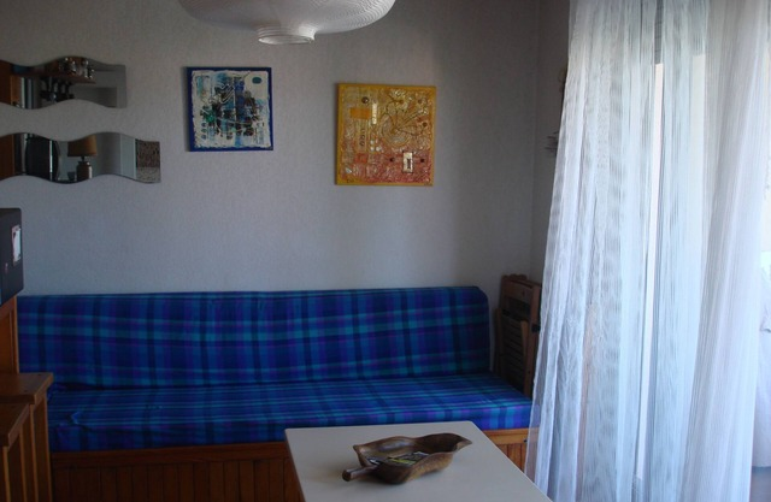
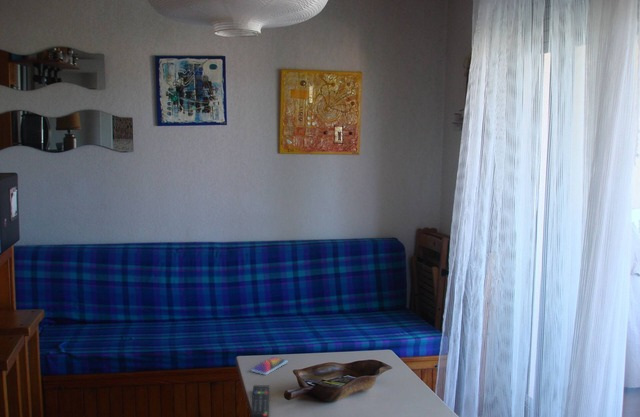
+ remote control (260, 402)
+ smartphone (269, 365)
